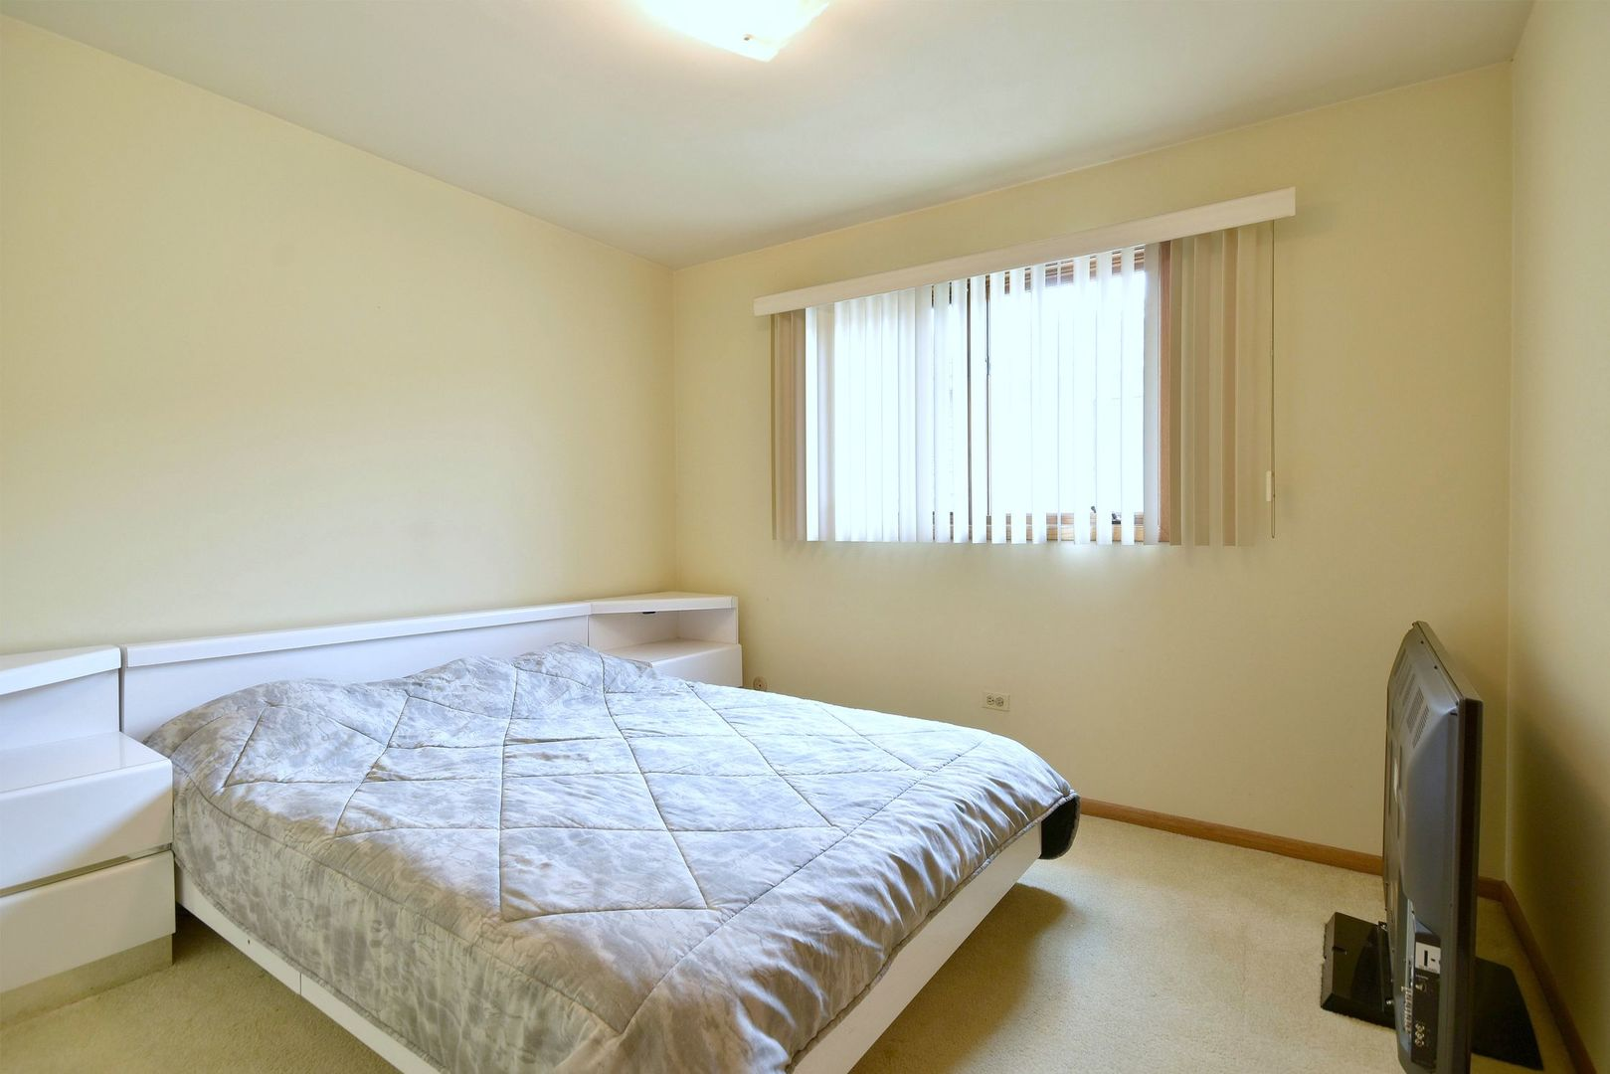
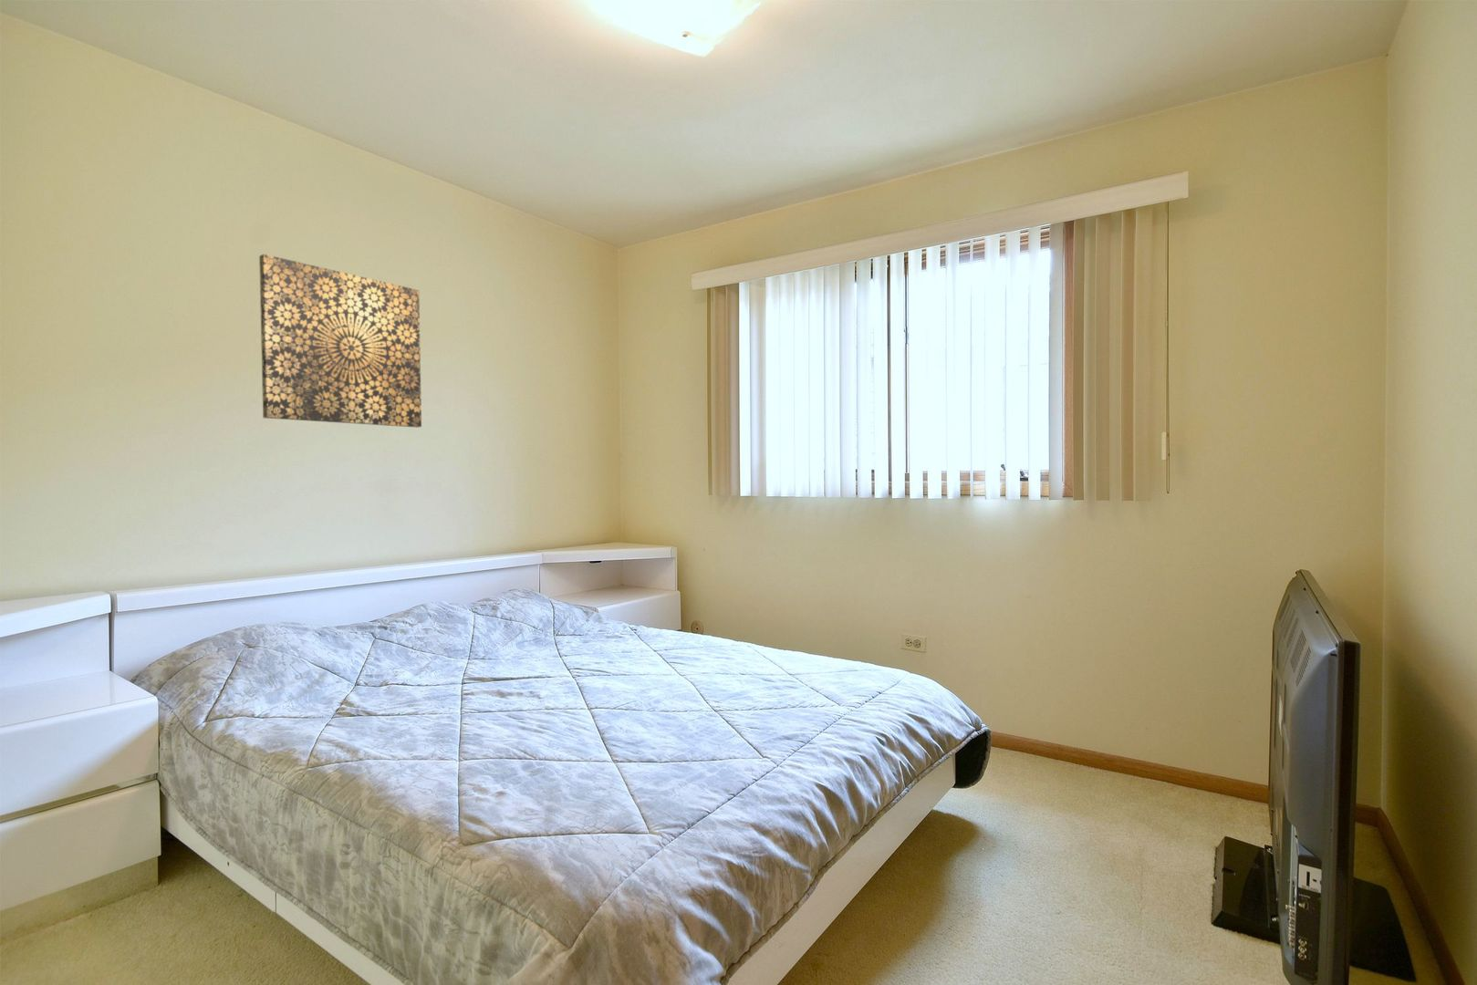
+ wall art (346, 348)
